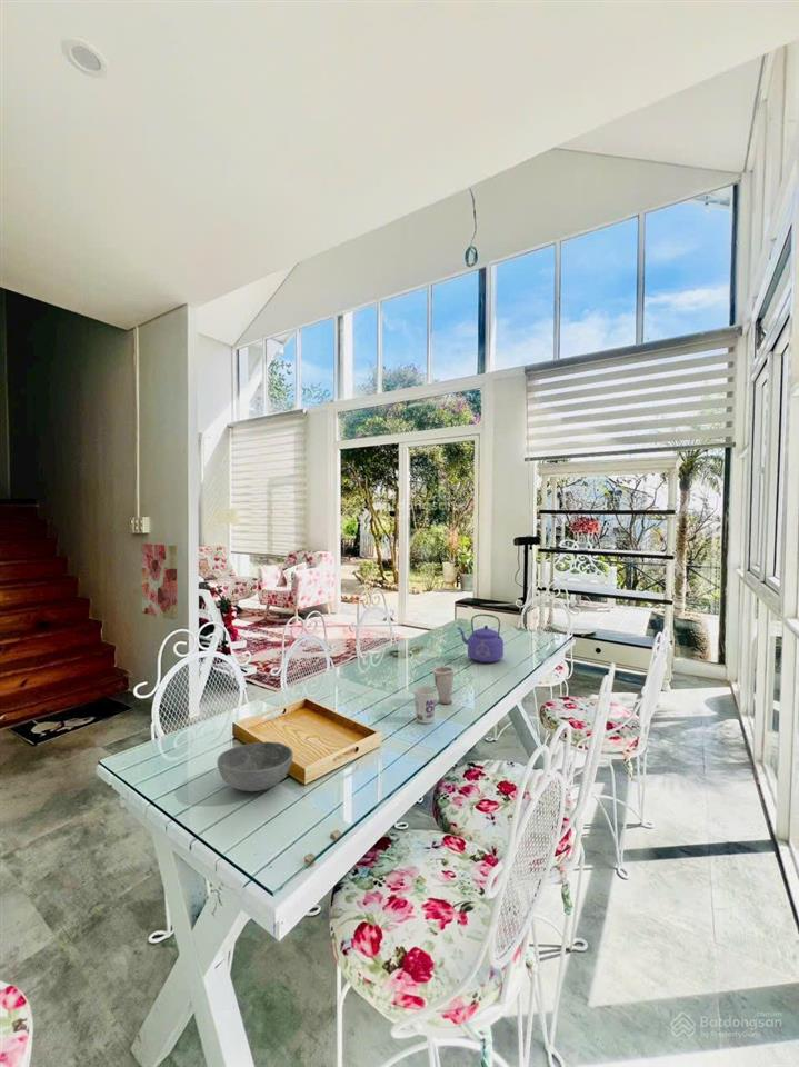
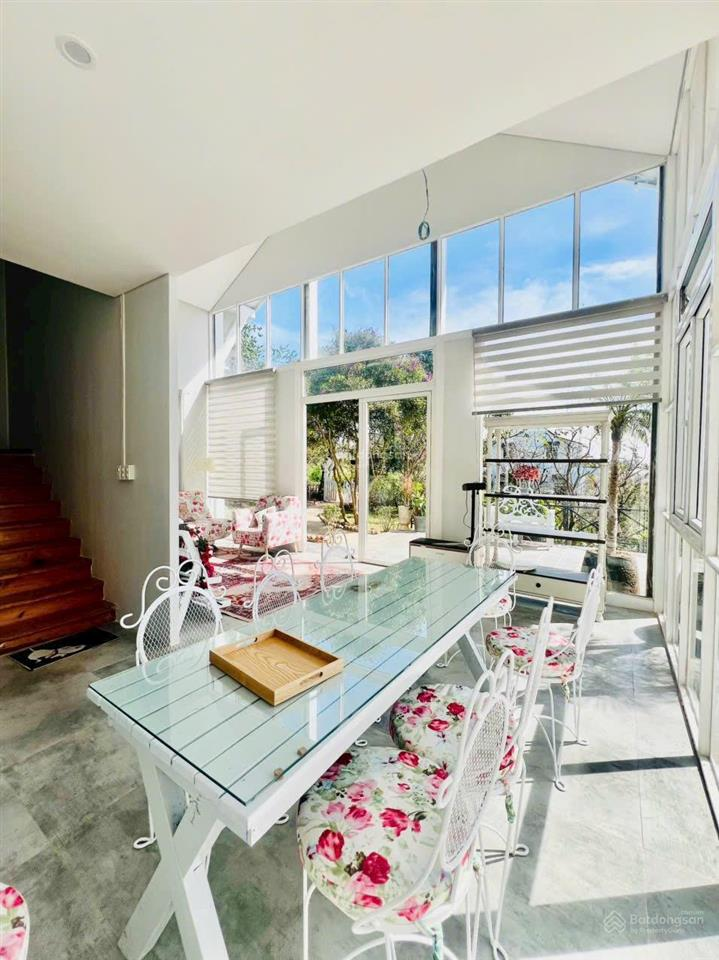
- bowl (256, 768)
- kettle (479, 636)
- cup (442, 685)
- cup (425, 705)
- wall art (158, 580)
